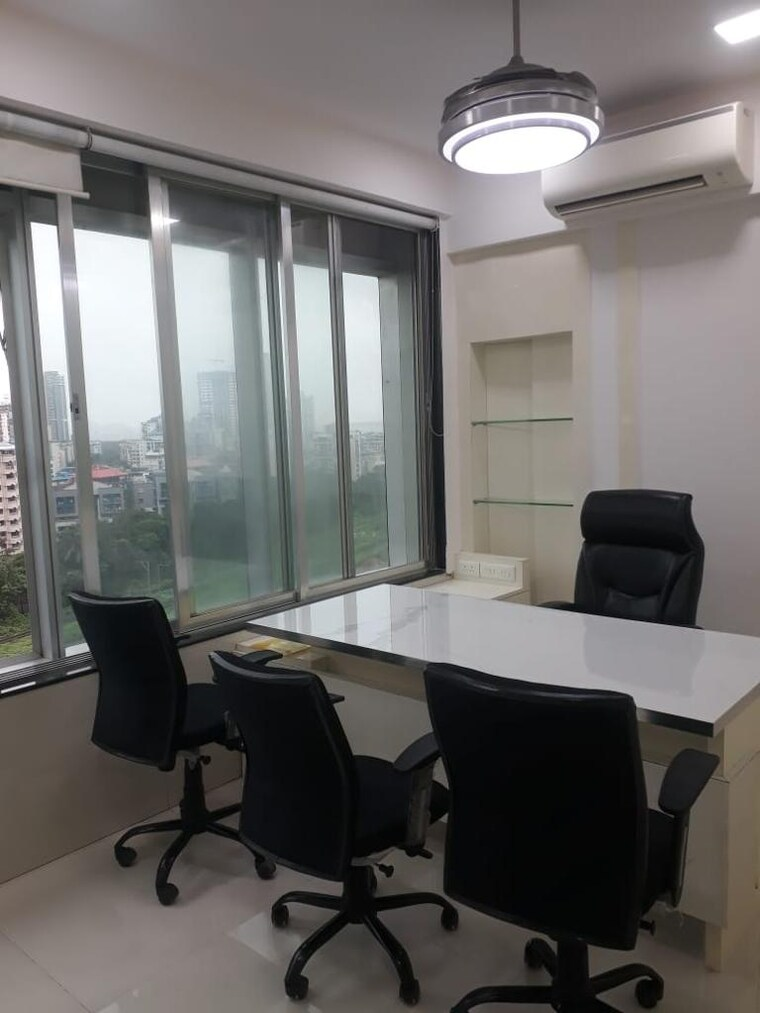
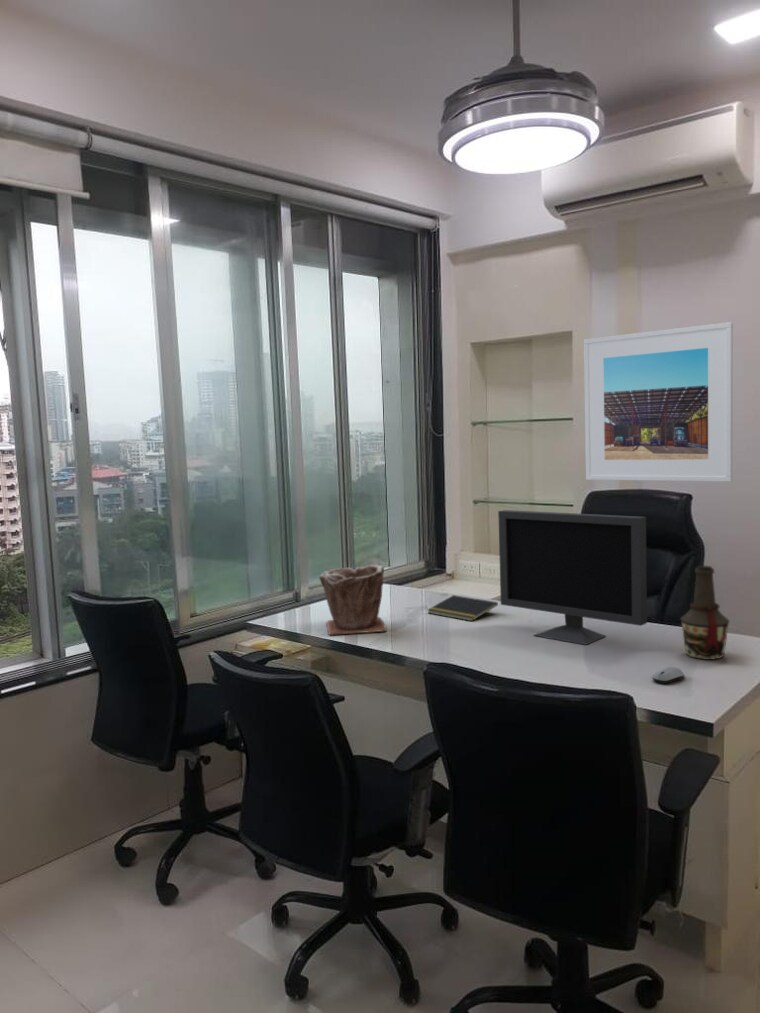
+ notepad (462, 607)
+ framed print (654, 406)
+ bottle (705, 611)
+ plant pot (354, 597)
+ computer mouse (668, 673)
+ monitor (568, 575)
